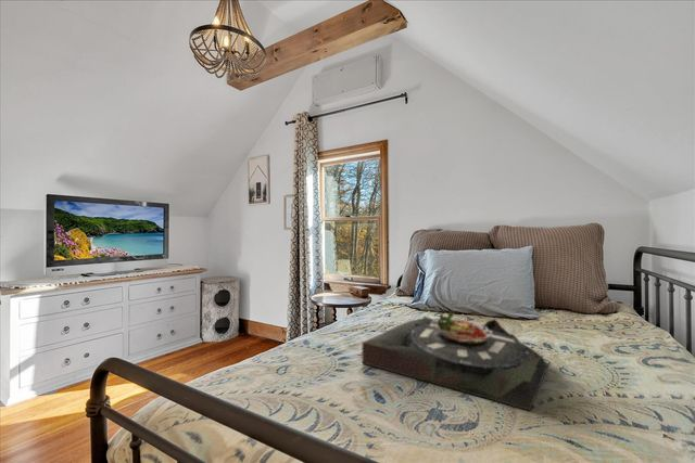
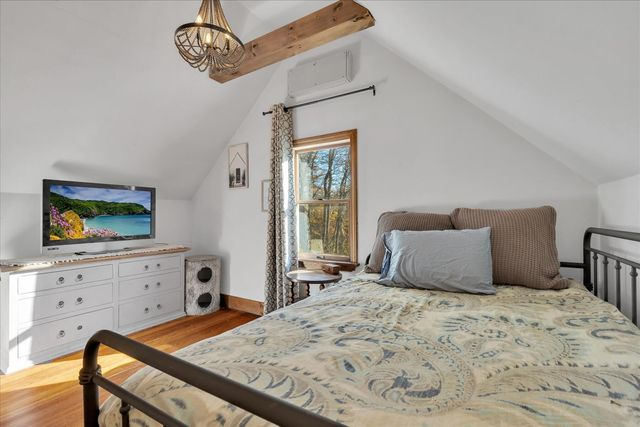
- serving tray (459, 335)
